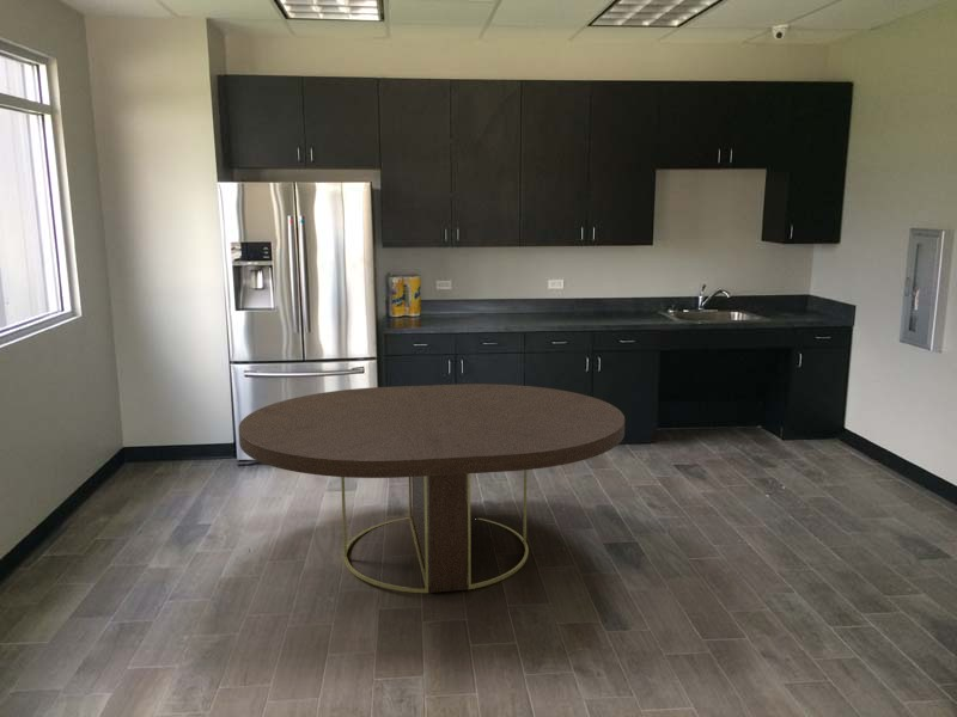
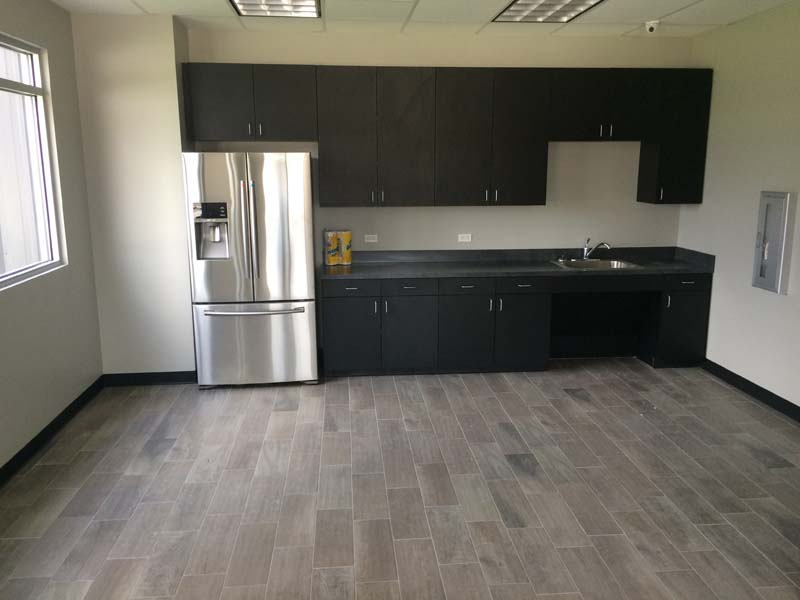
- dining table (435, 483)
